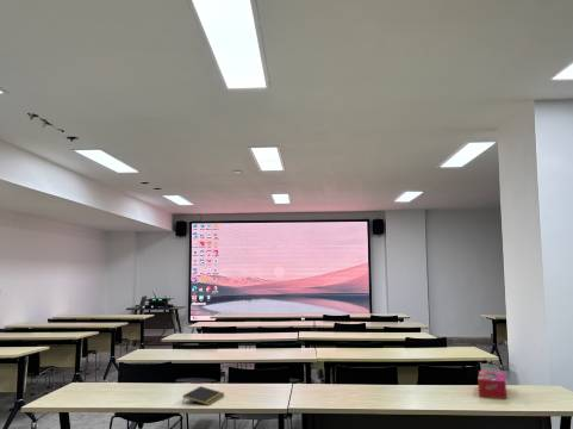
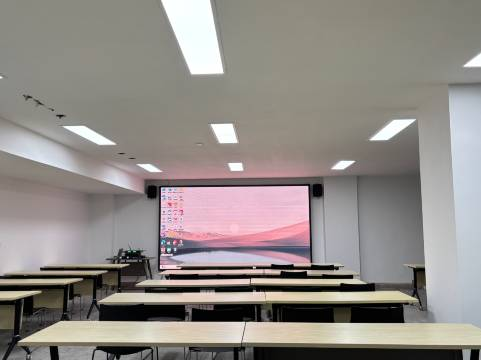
- notepad (204, 394)
- tissue box (492, 384)
